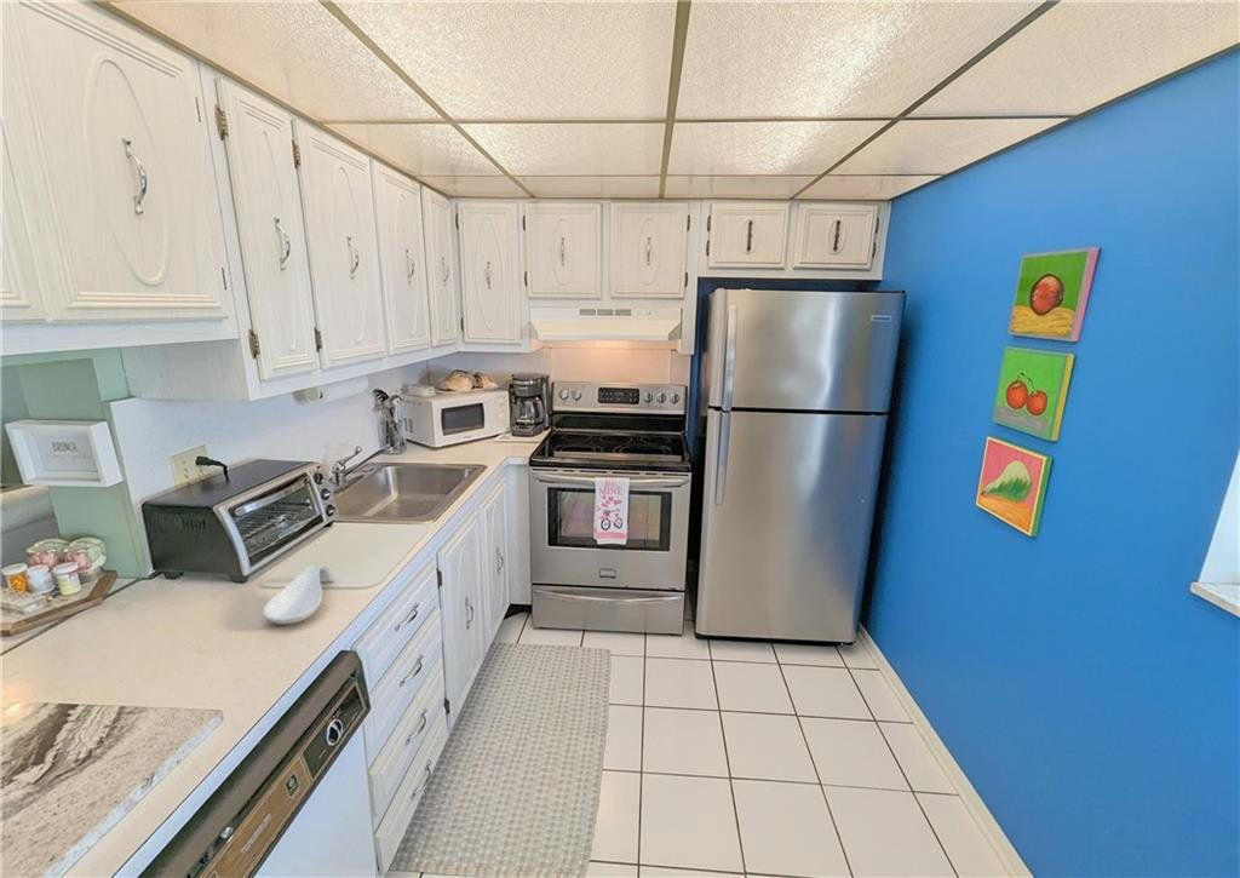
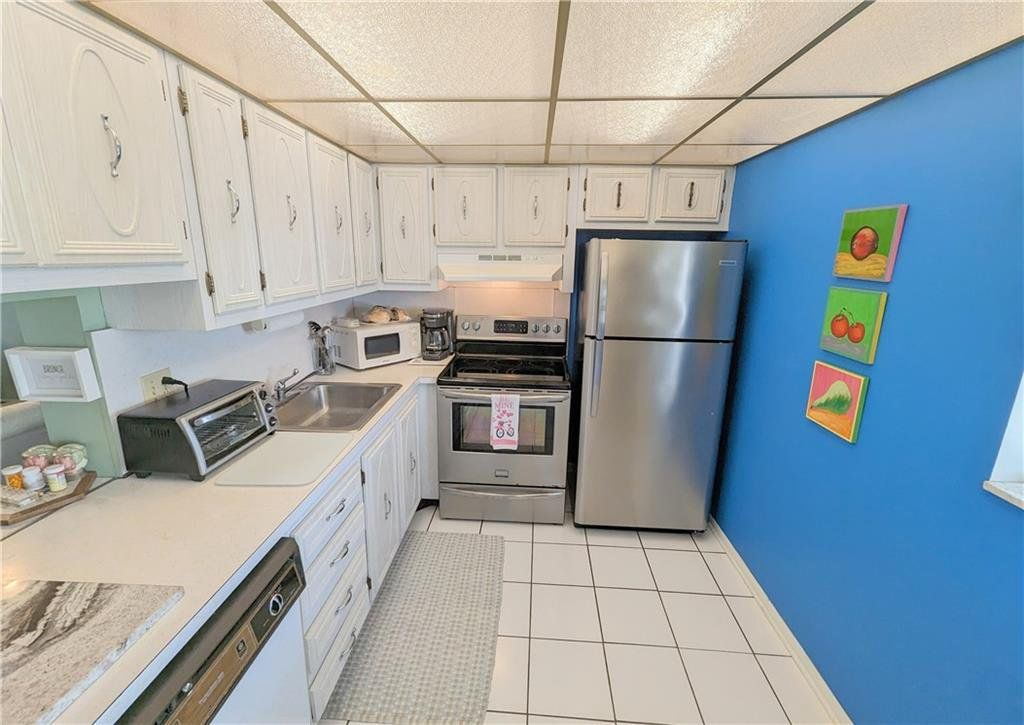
- spoon rest (304, 591)
